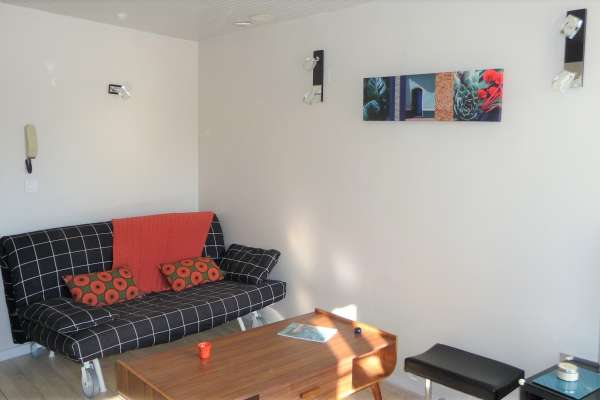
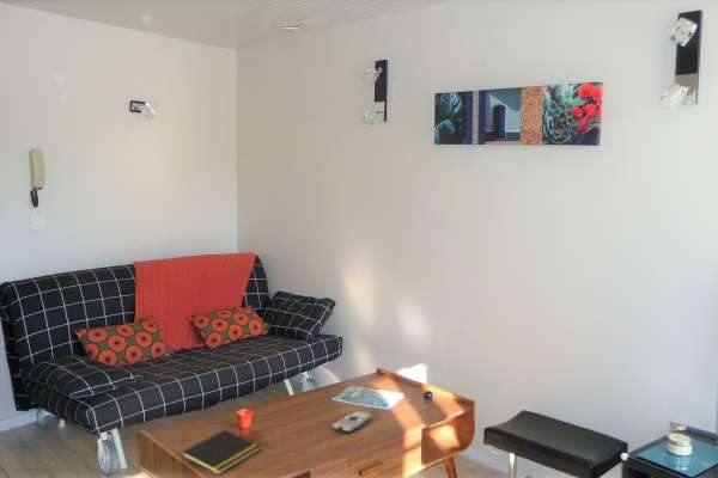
+ notepad (221, 451)
+ remote control (353, 421)
